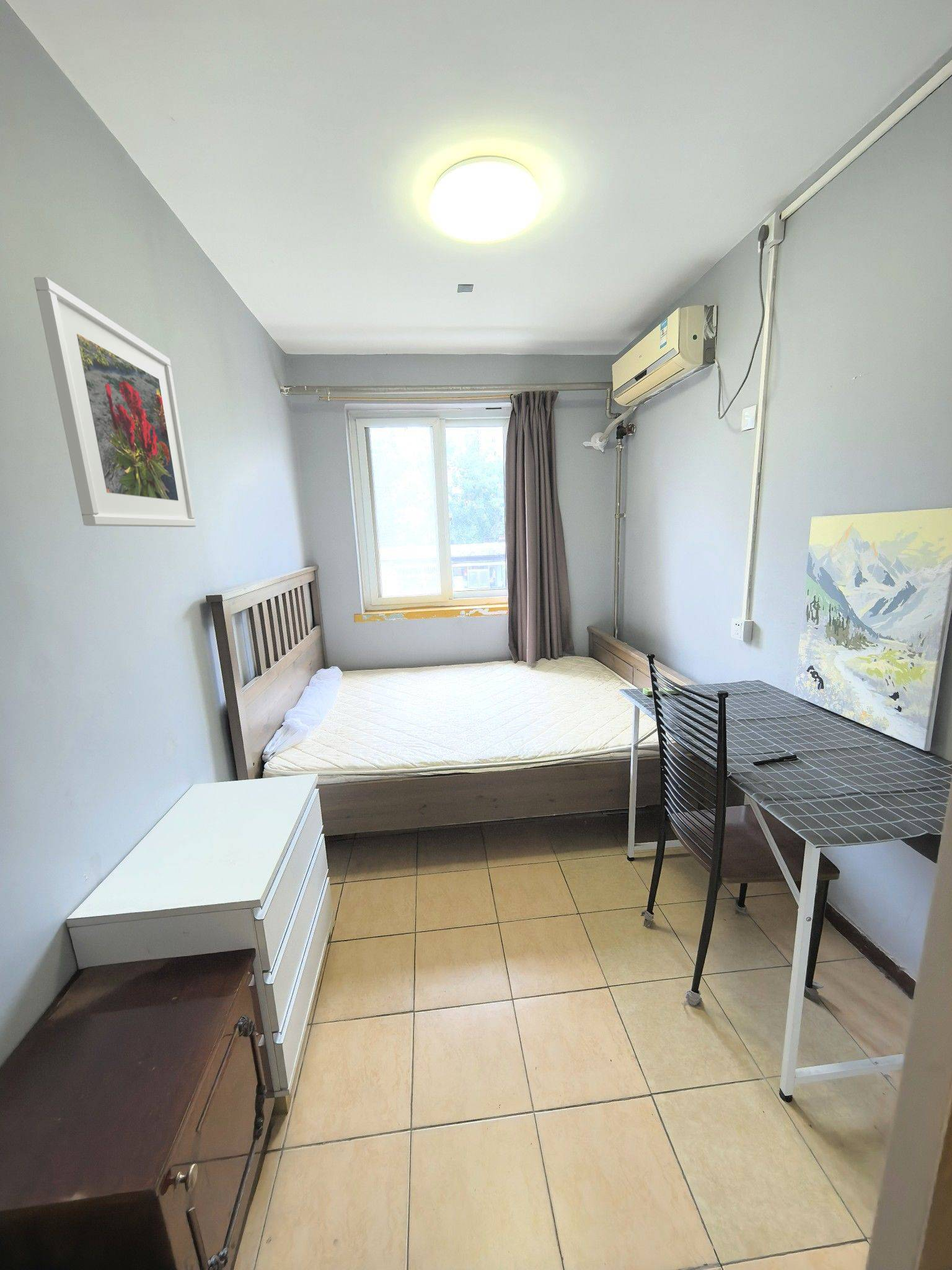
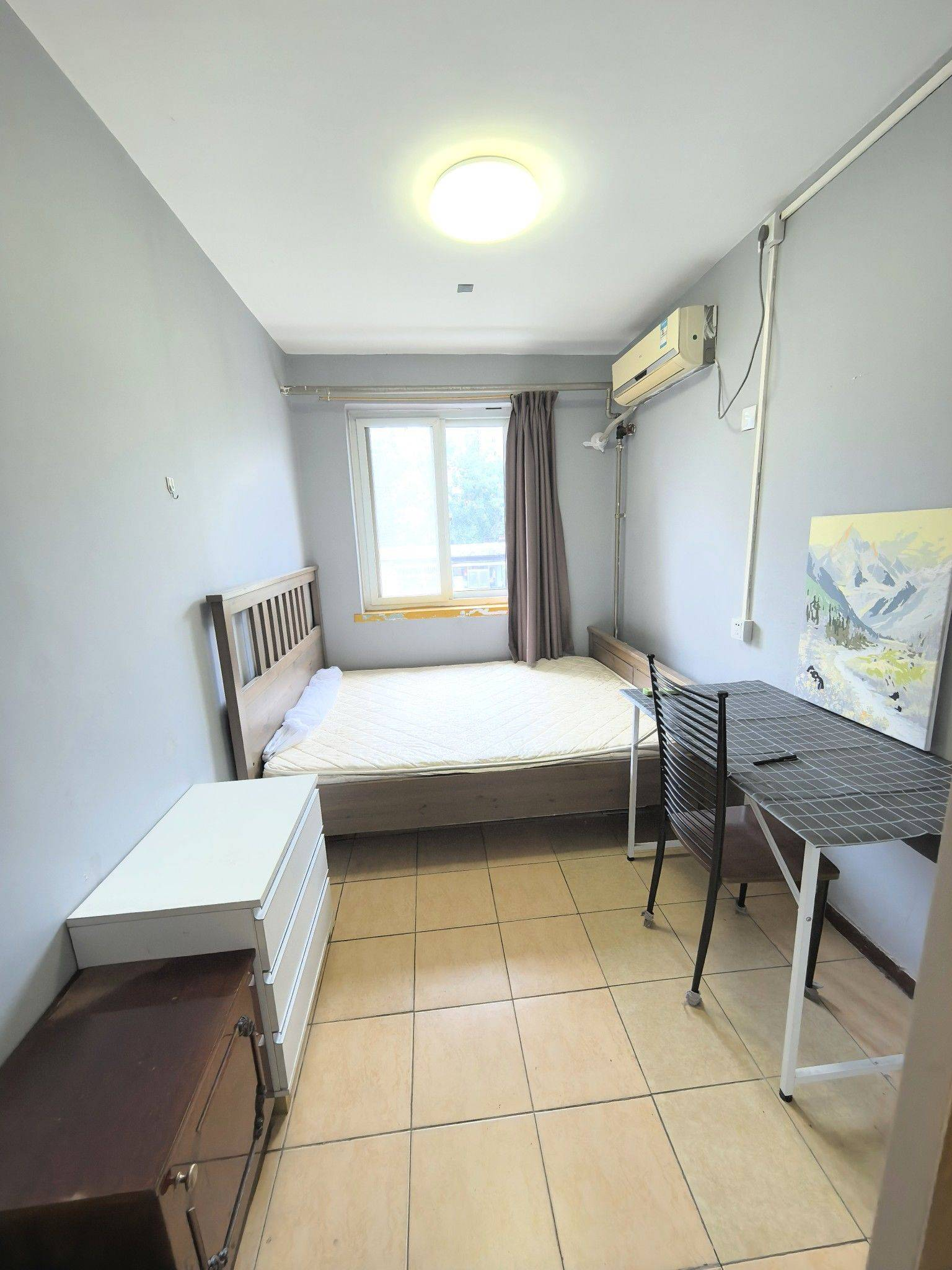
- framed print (133, 430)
